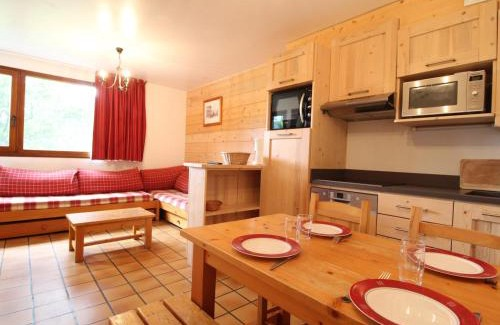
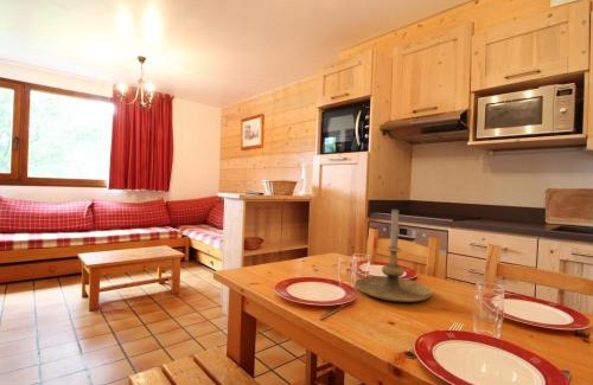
+ candle holder (393, 250)
